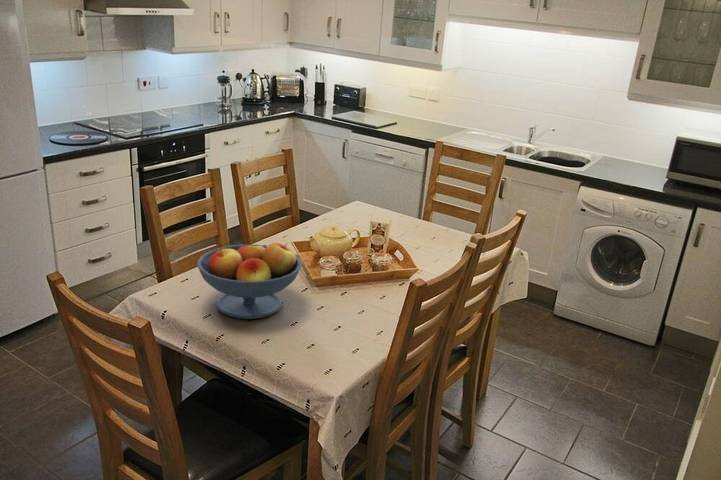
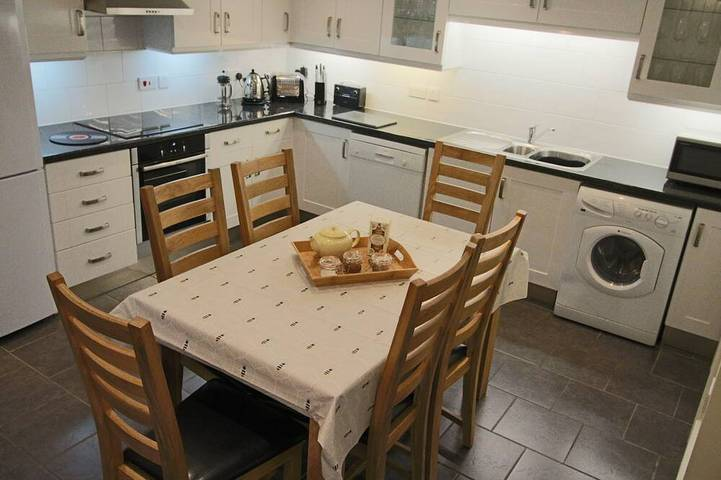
- fruit bowl (249, 275)
